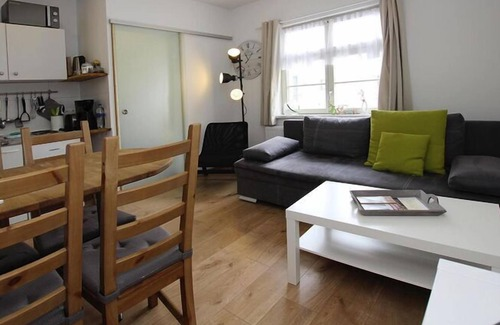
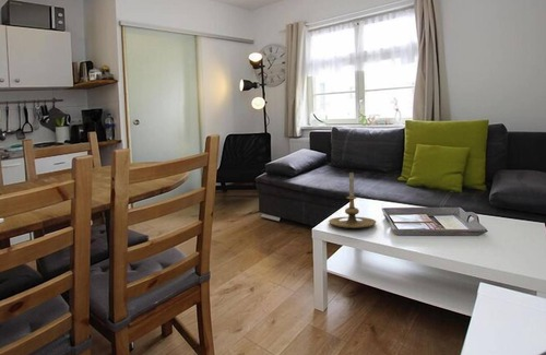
+ candle holder (352, 198)
